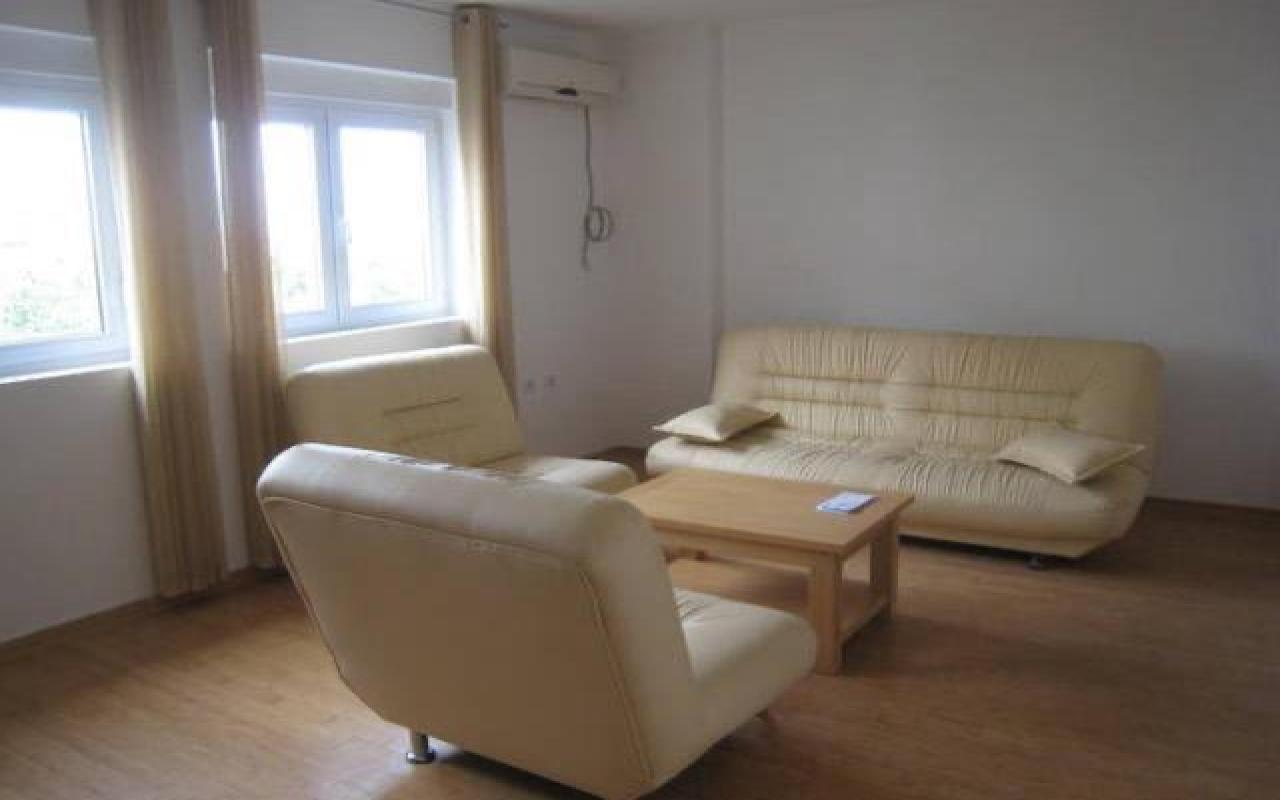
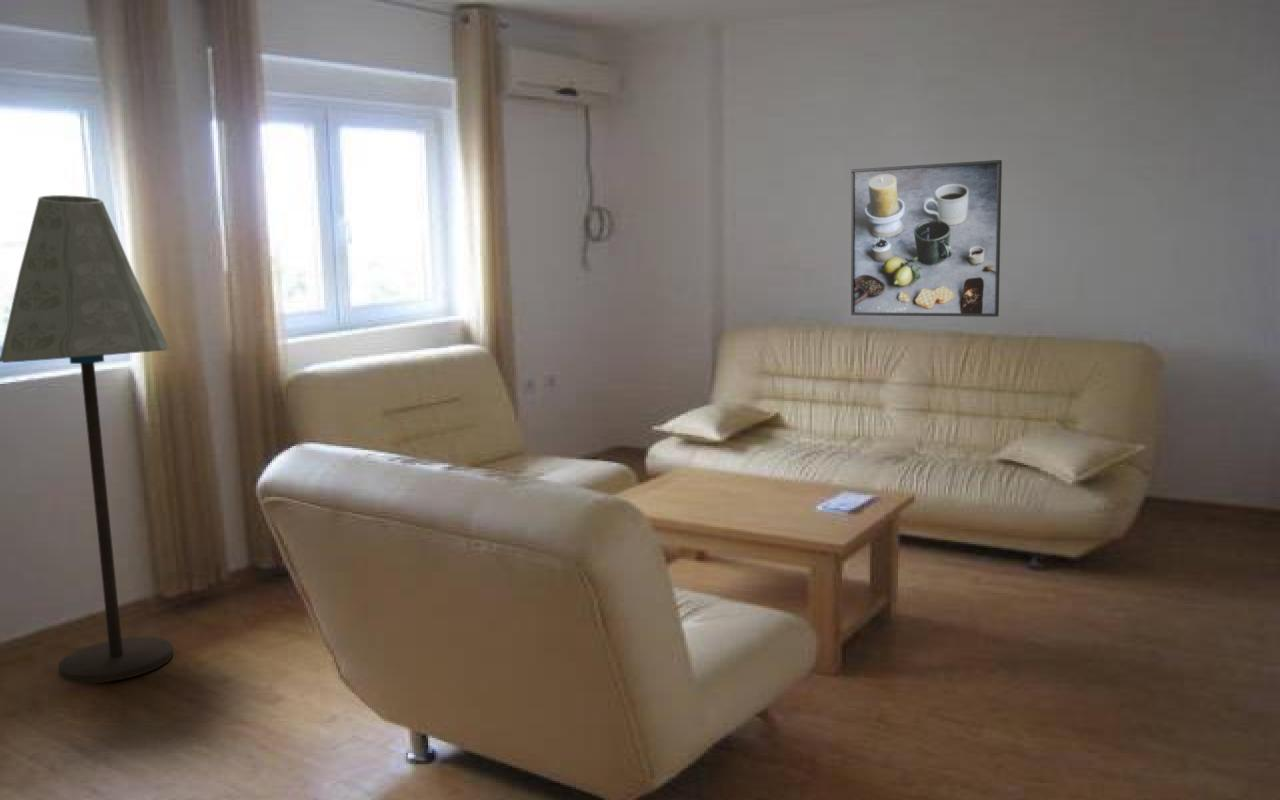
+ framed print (923, 241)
+ floor lamp (94, 435)
